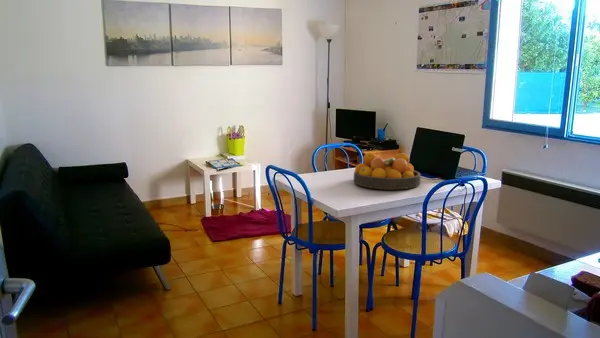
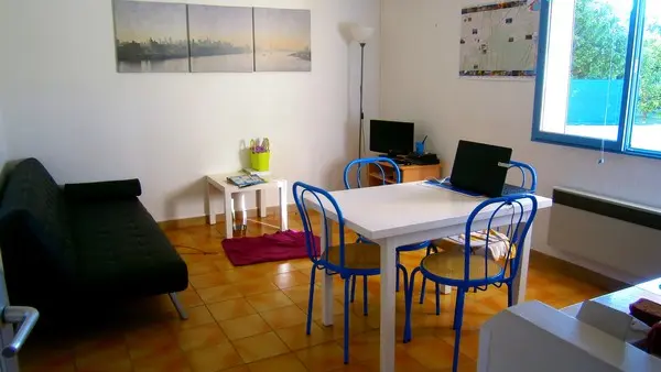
- fruit bowl (386, 168)
